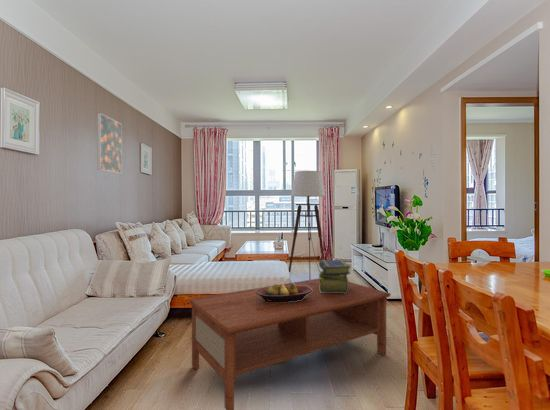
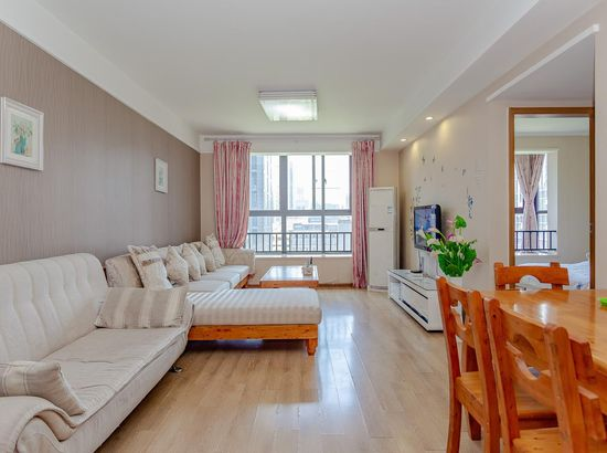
- stack of books (334, 275)
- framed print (110, 145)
- floor lamp (317, 228)
- fruit bowl (284, 290)
- coffee table (292, 327)
